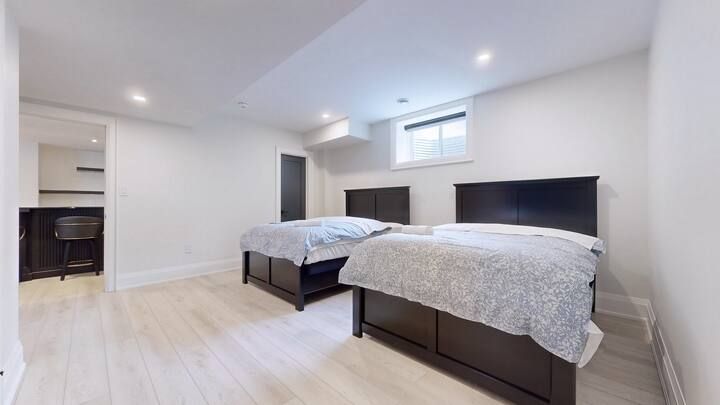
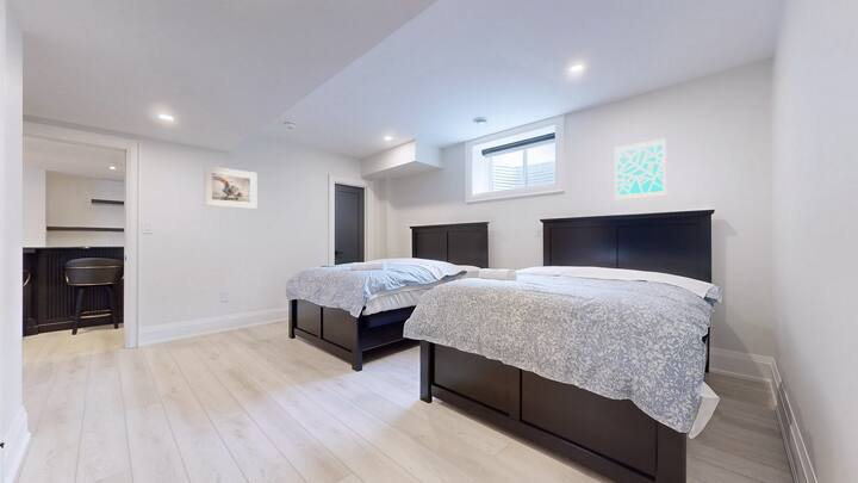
+ wall art (639, 171)
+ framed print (231, 187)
